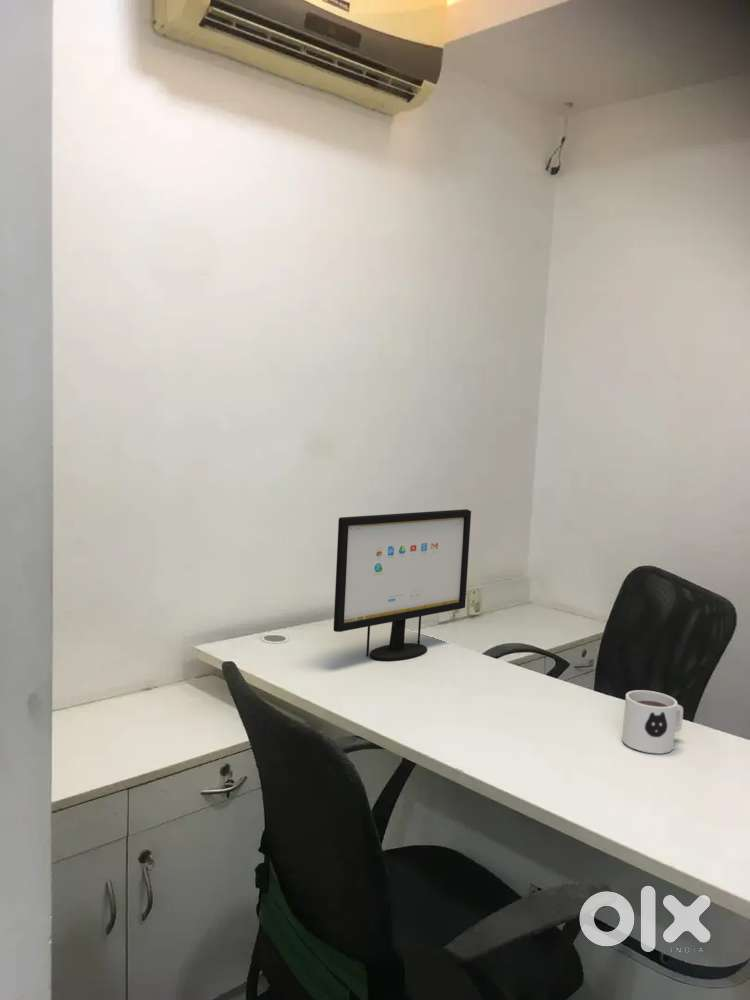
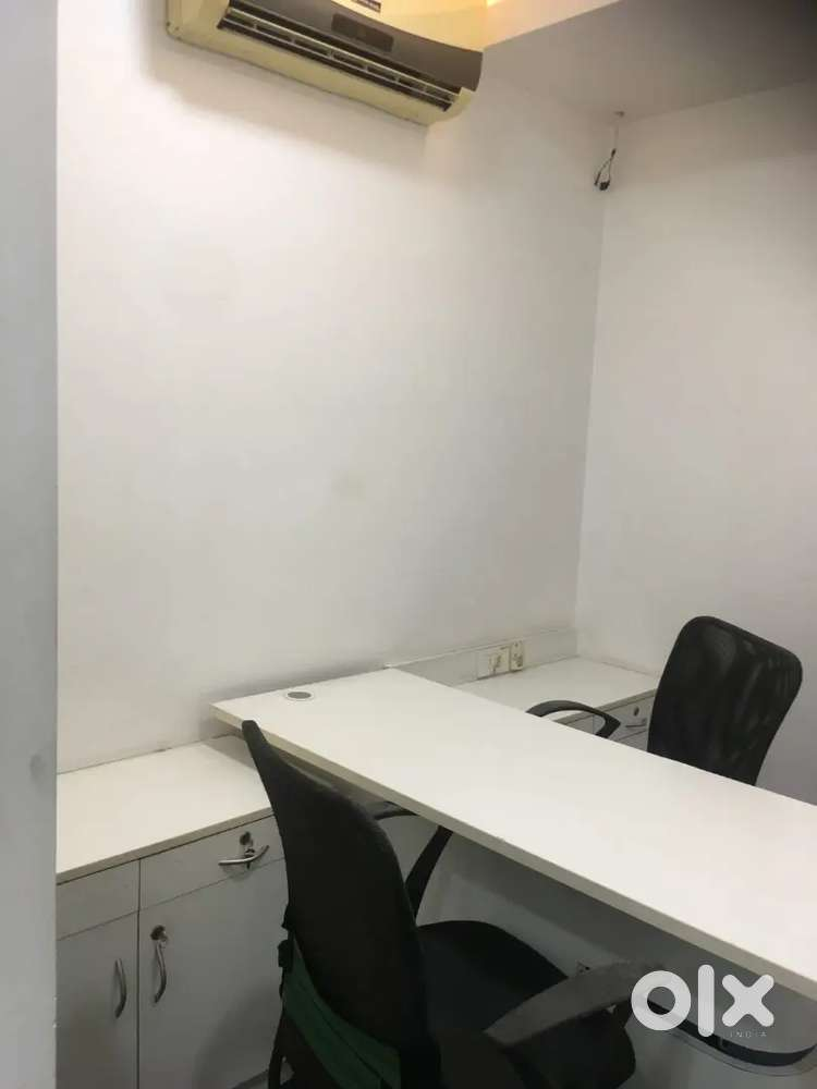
- computer monitor (405, 584)
- mug (652, 719)
